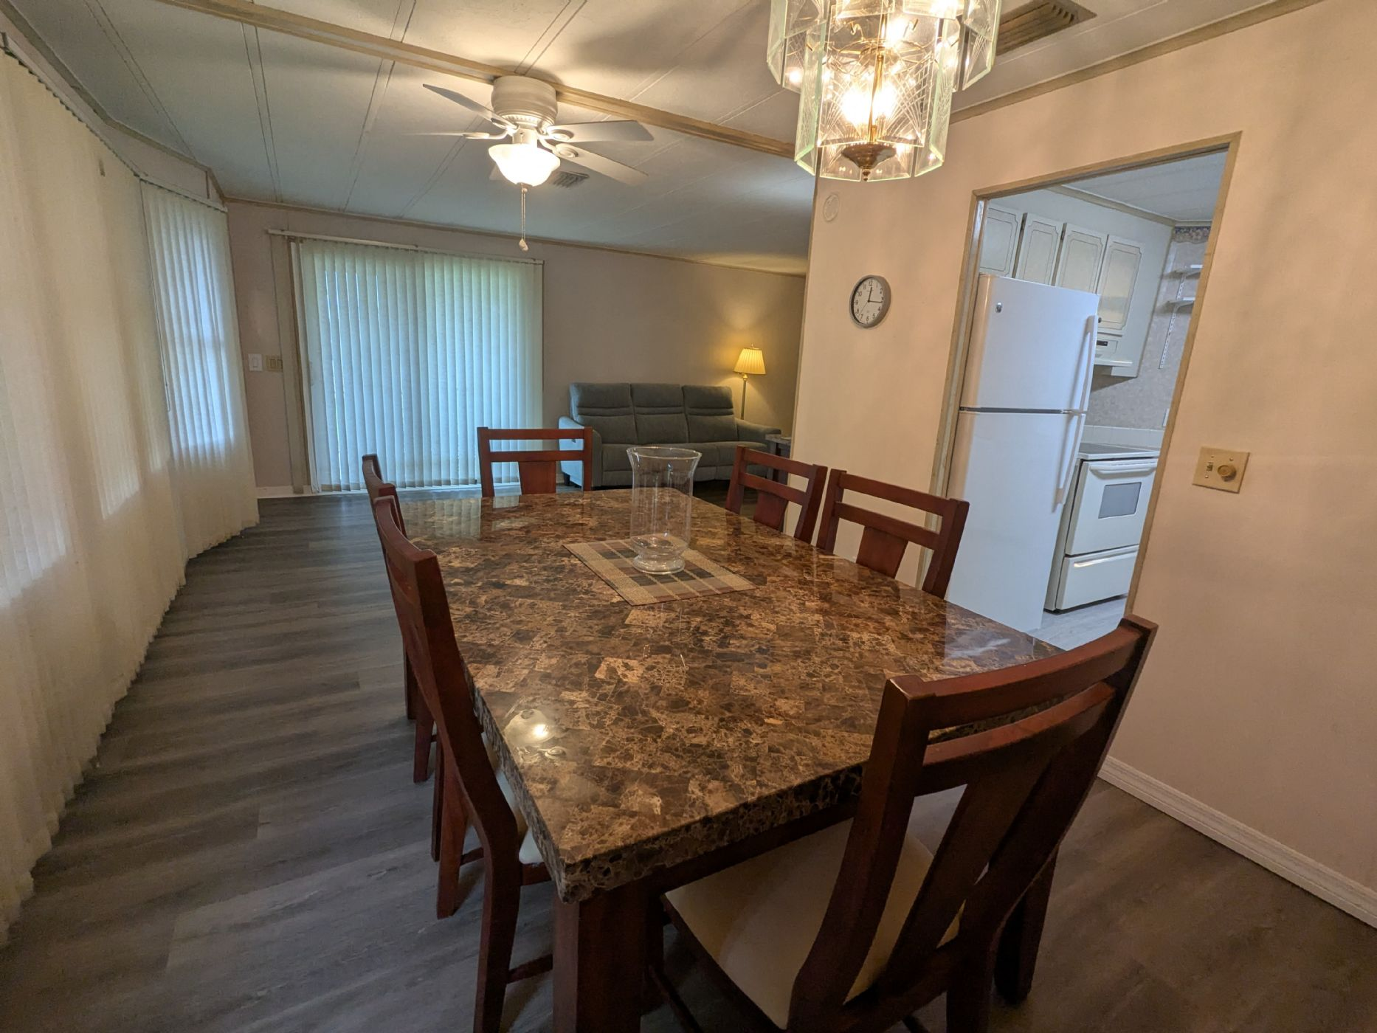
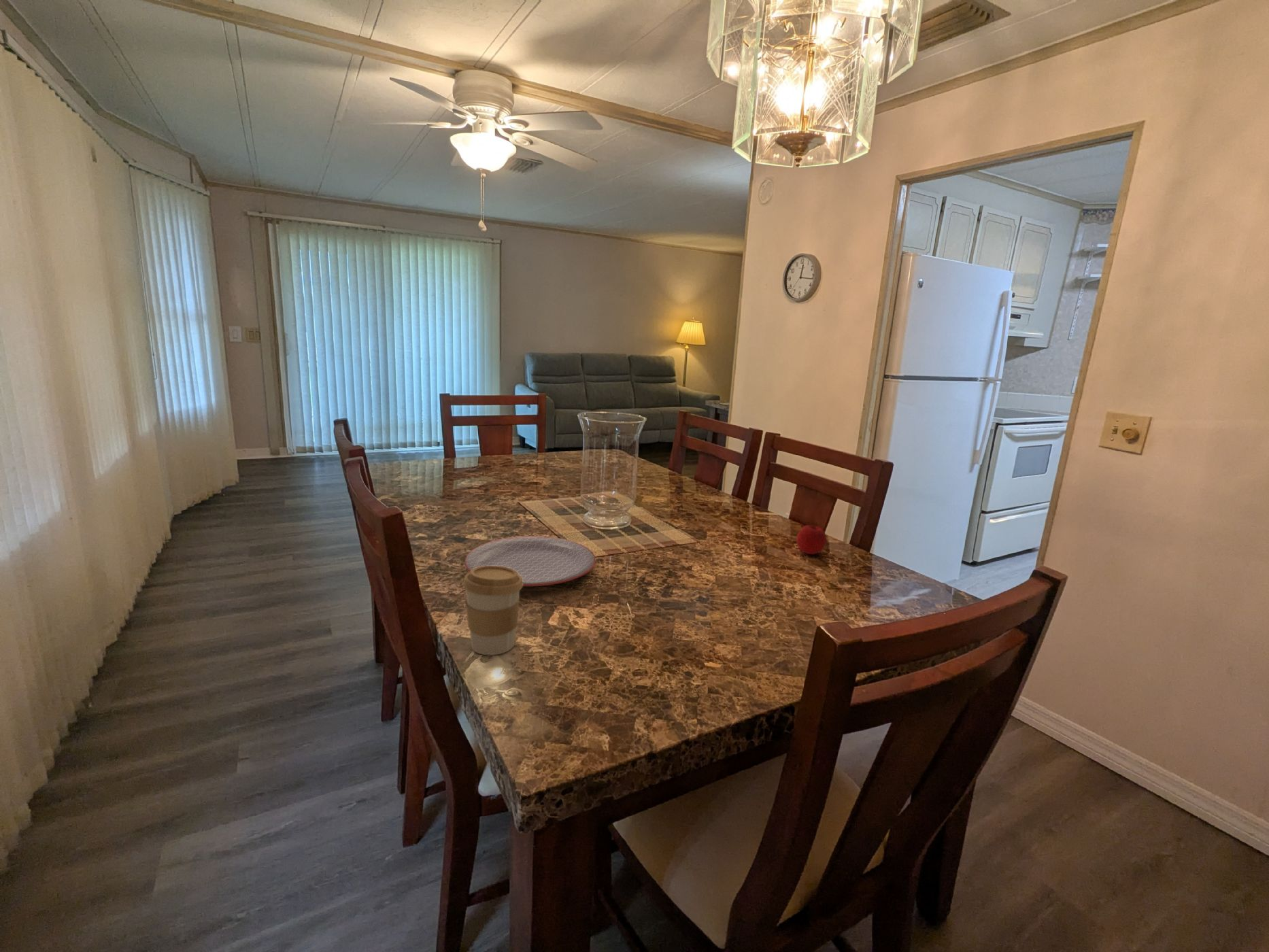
+ apple (811, 537)
+ plate (531, 562)
+ coffee cup (493, 607)
